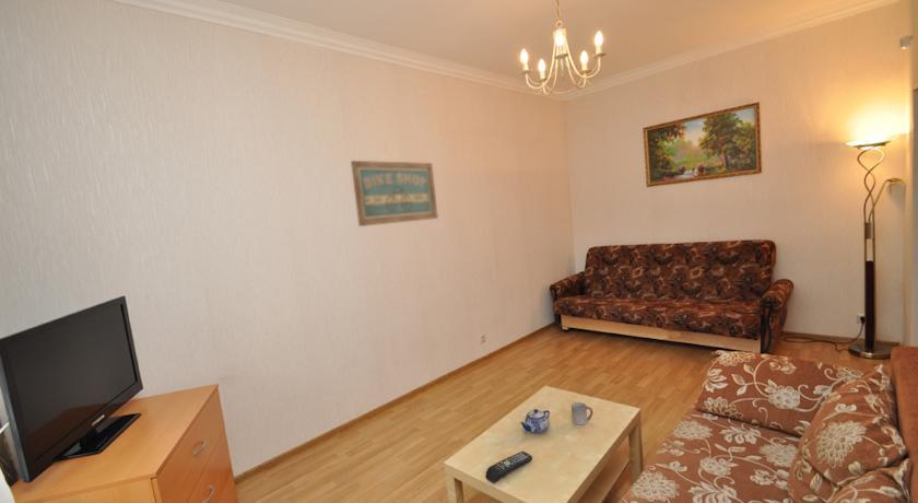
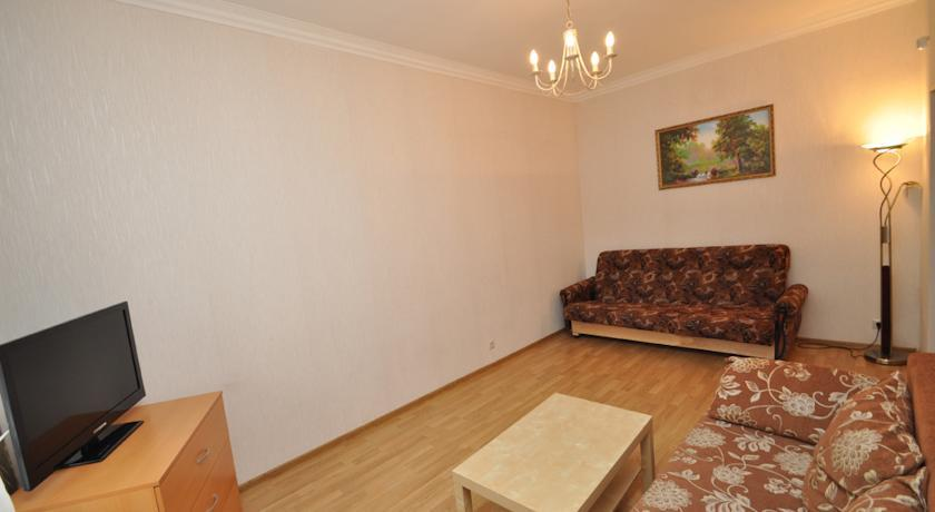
- cup (581, 413)
- remote control (509, 465)
- teapot (534, 420)
- wall art (398, 191)
